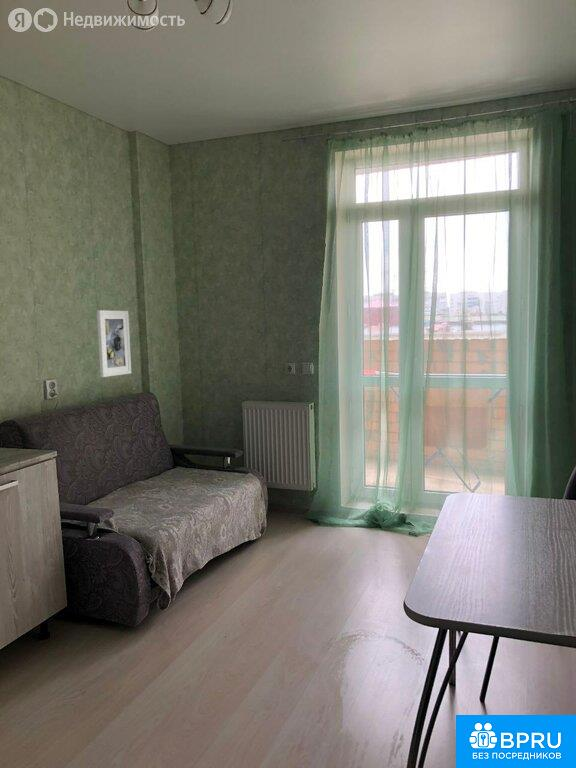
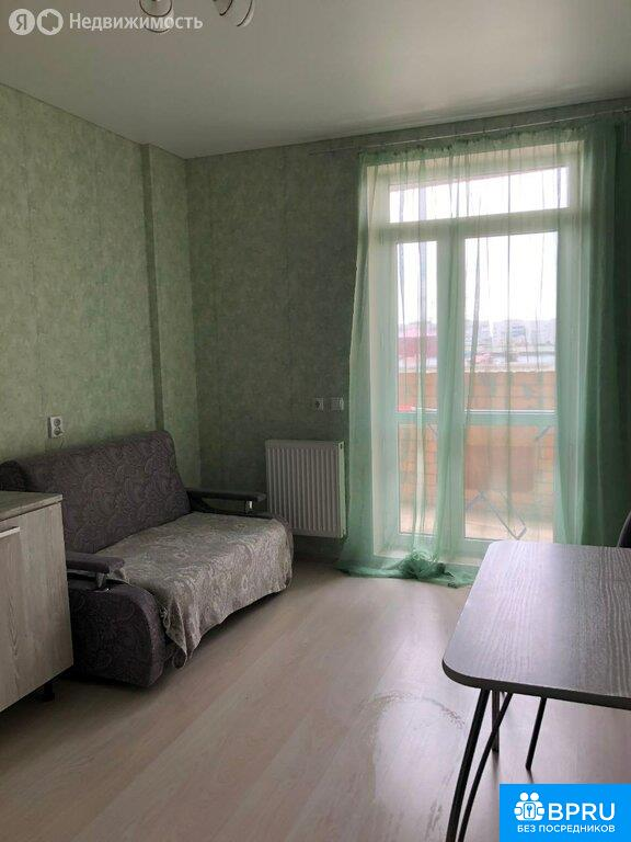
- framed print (114, 343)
